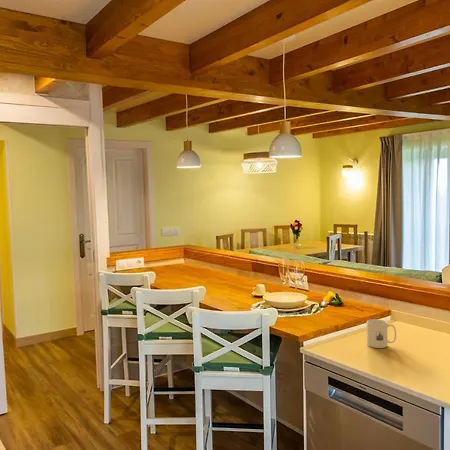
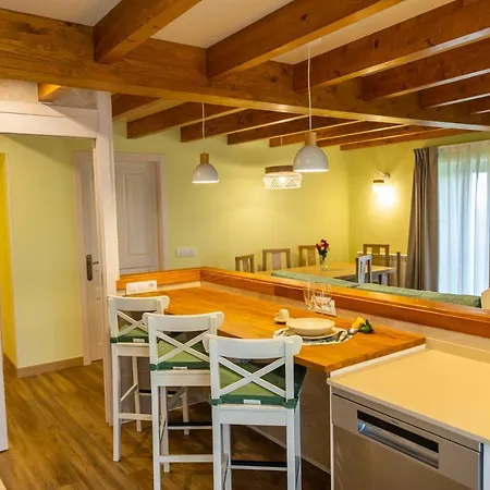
- mug (381, 333)
